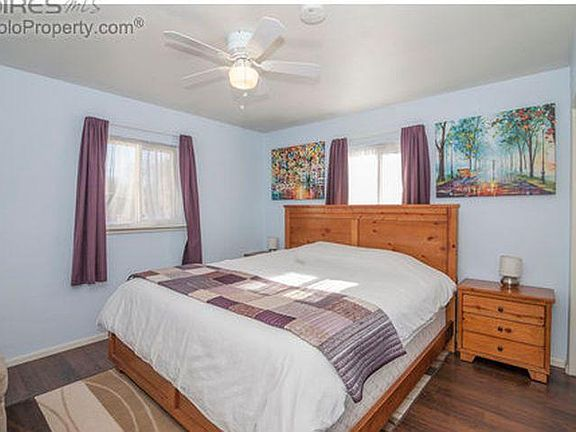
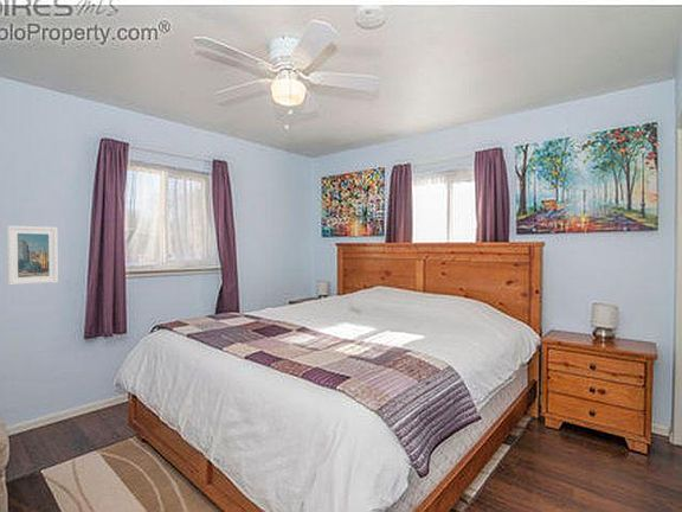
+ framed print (33, 255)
